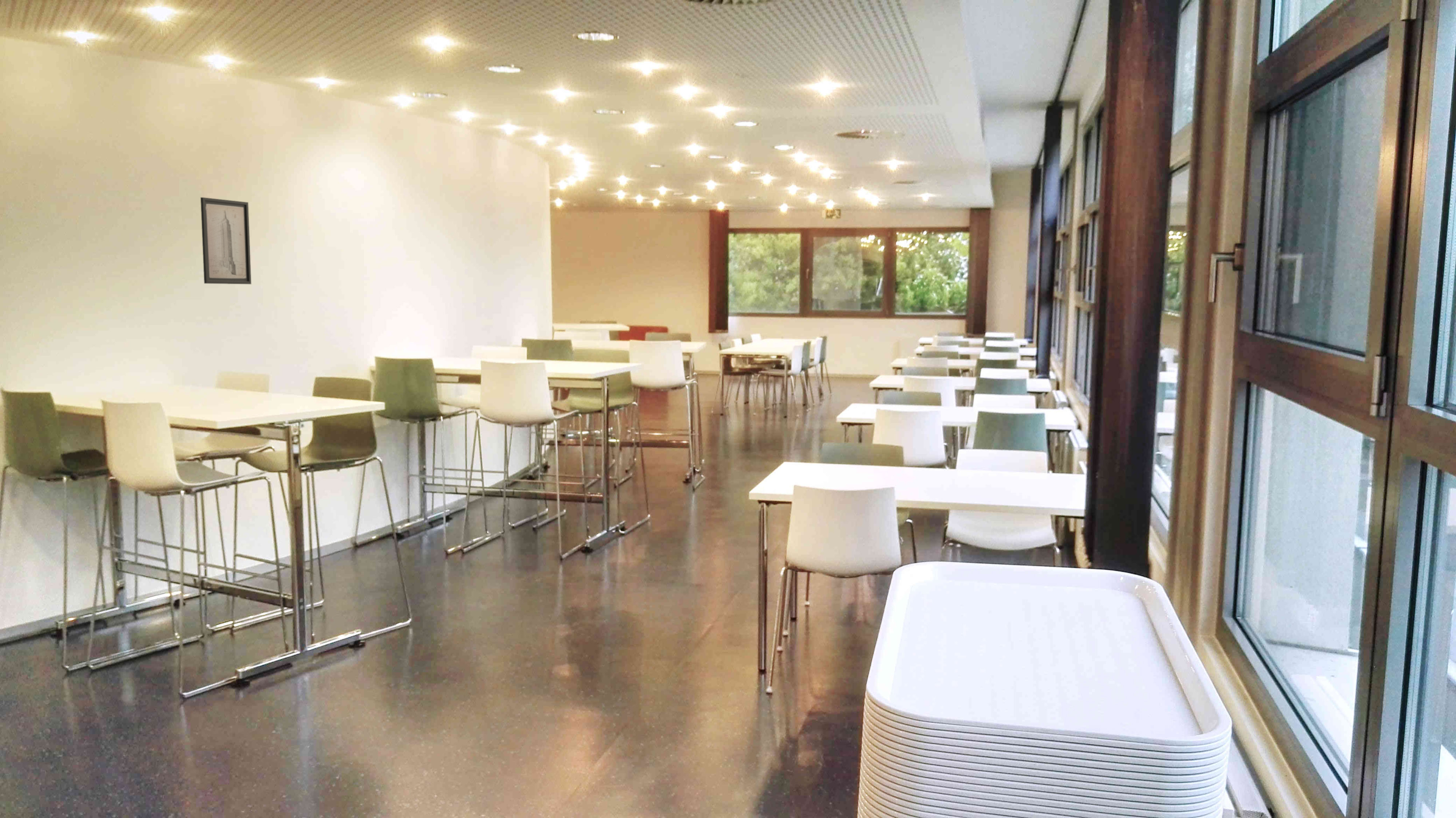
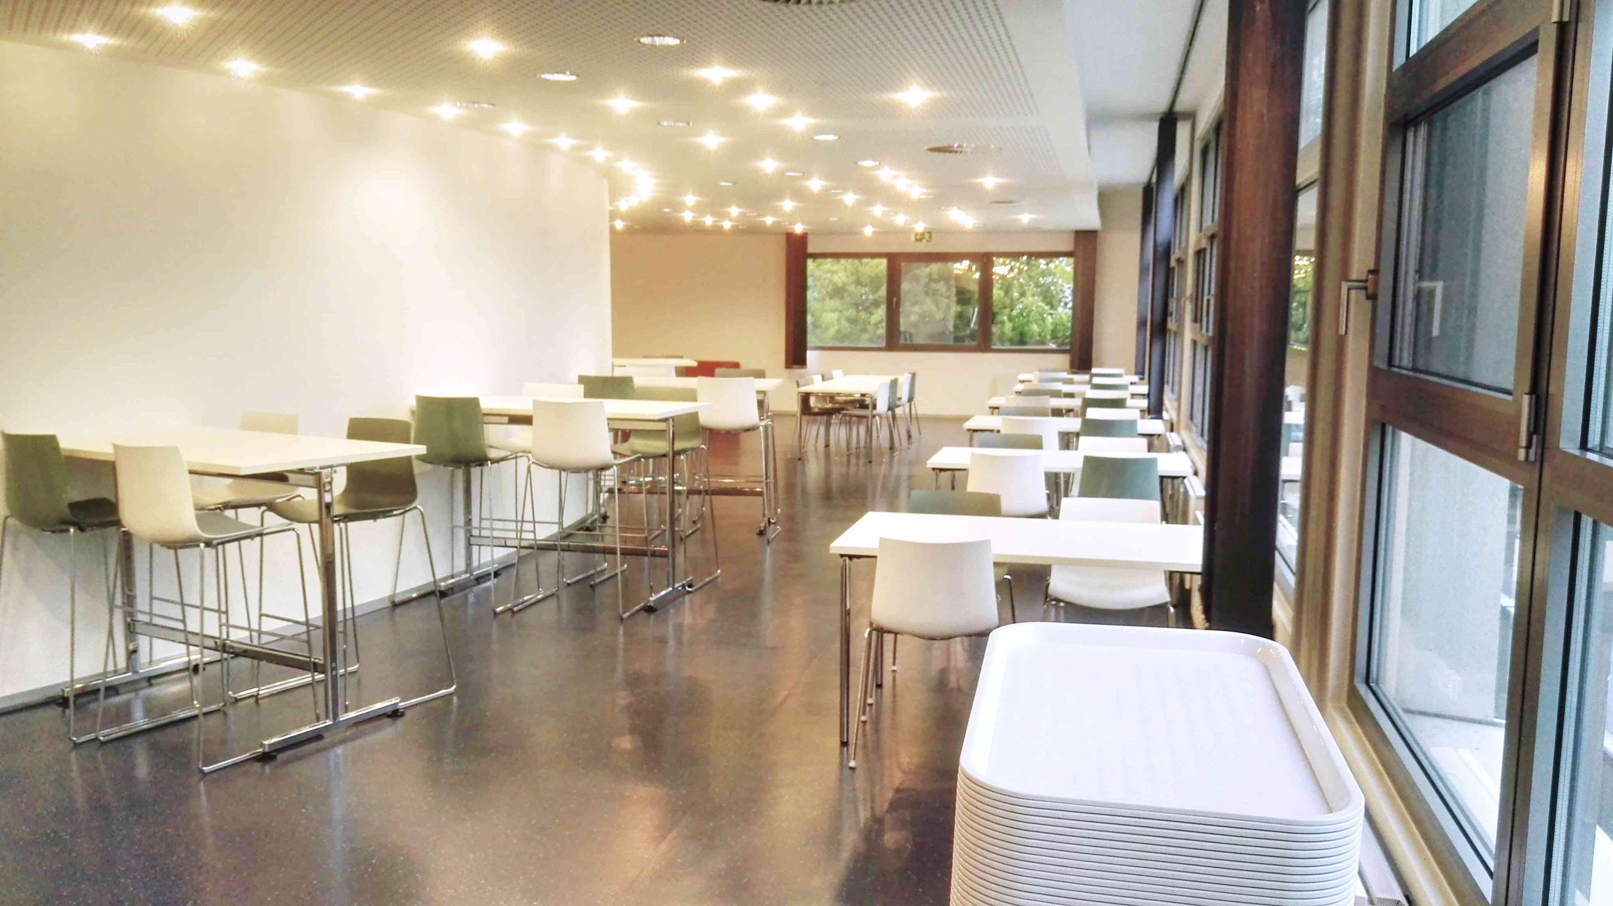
- wall art (226, 242)
